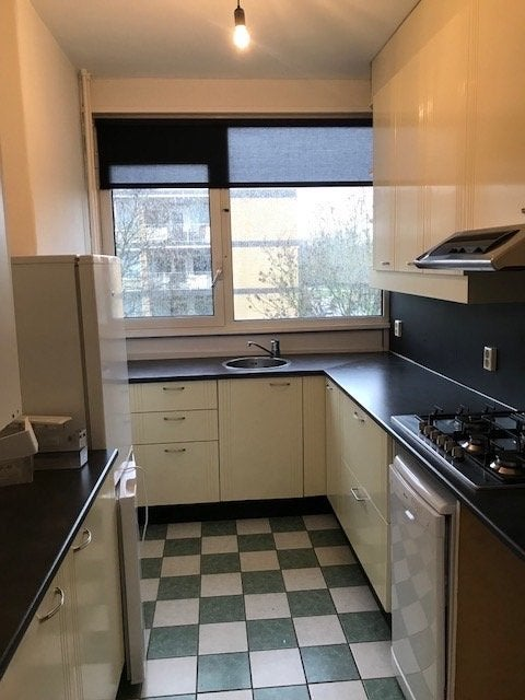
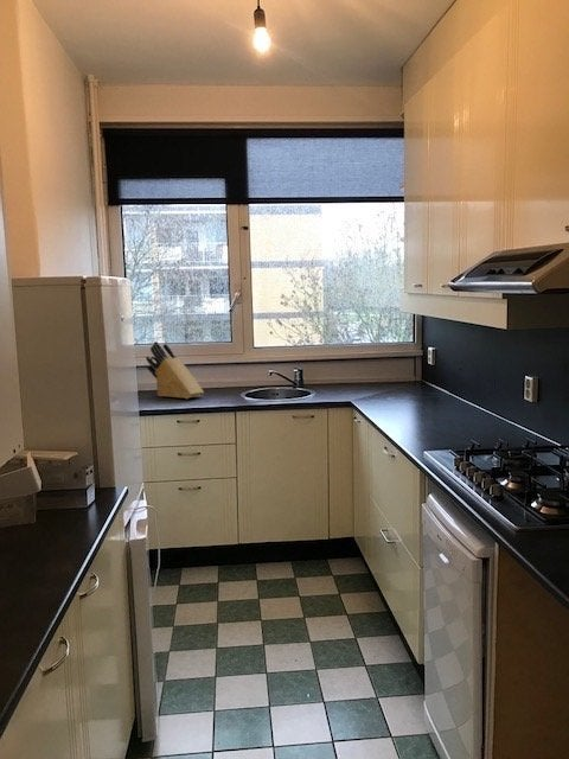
+ knife block (173, 369)
